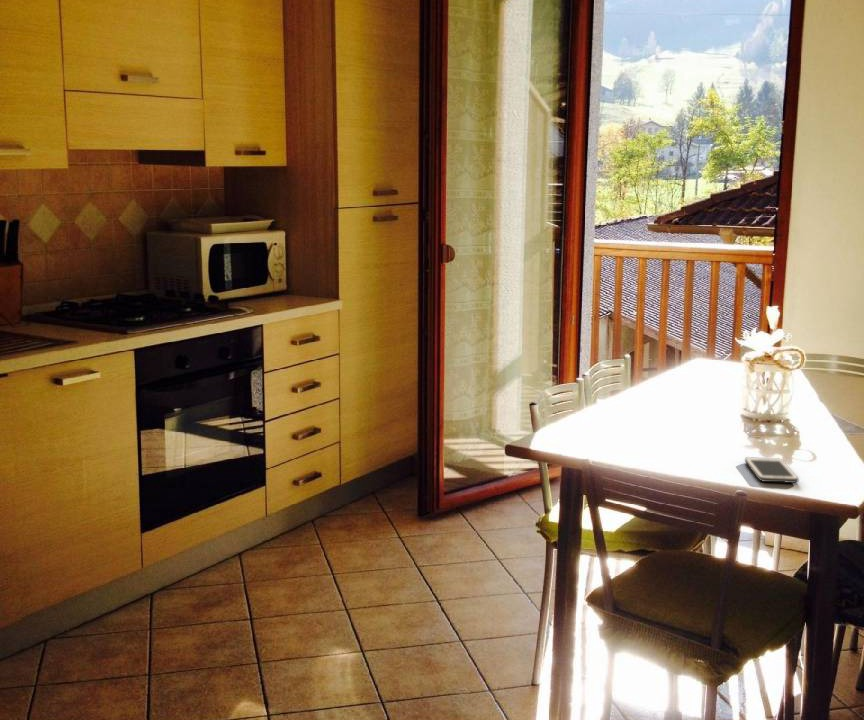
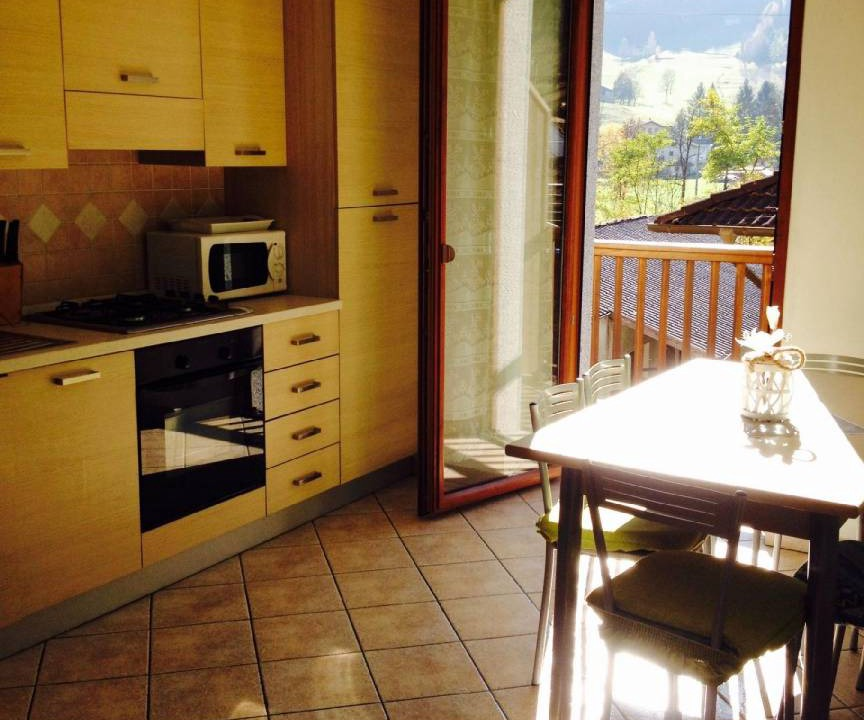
- cell phone (770, 469)
